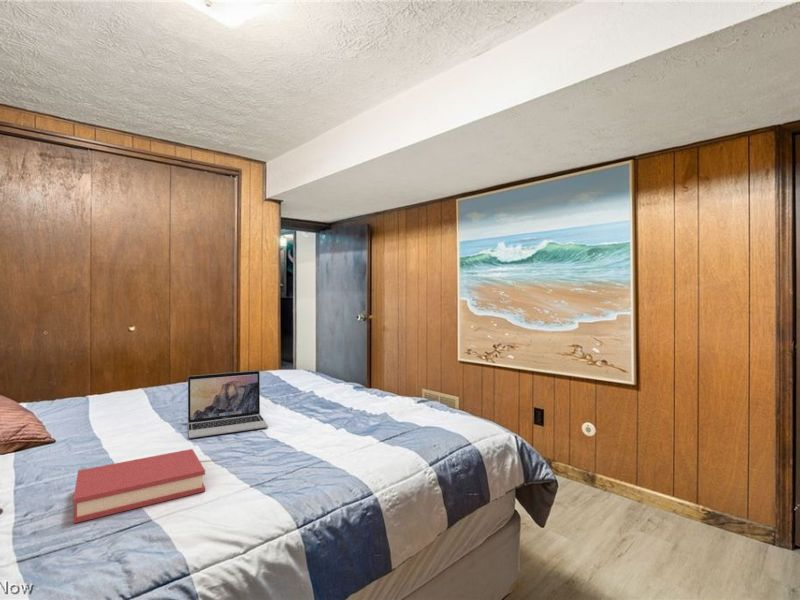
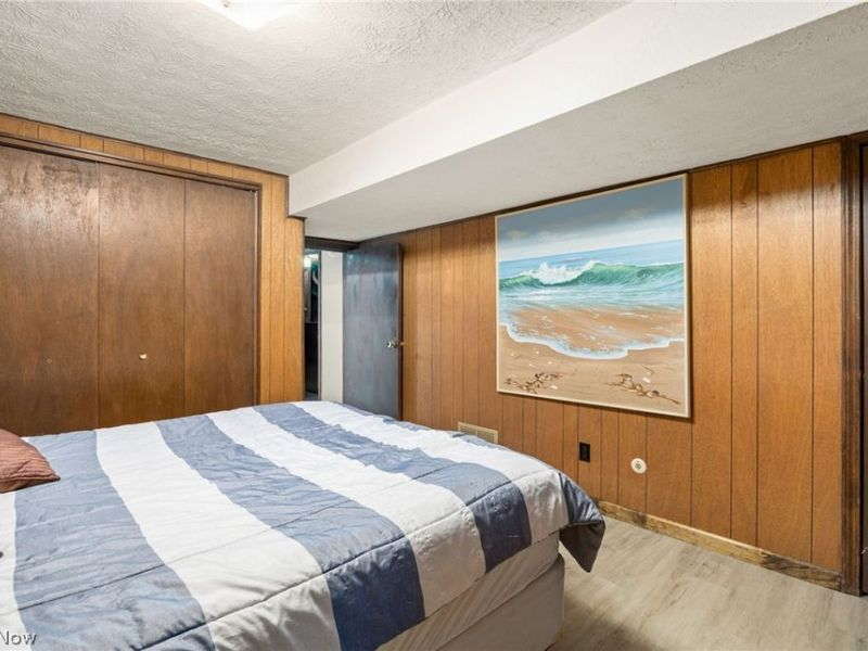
- hardback book (141, 480)
- laptop (227, 401)
